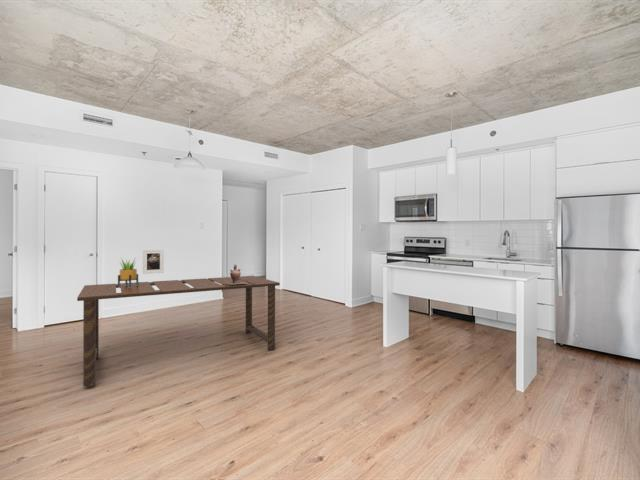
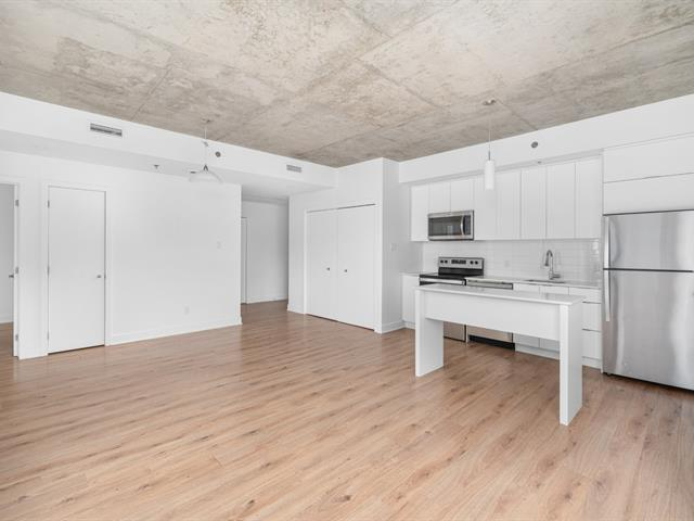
- ceramic jug (235, 274)
- potted plant (128, 271)
- dining table (185, 292)
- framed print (153, 261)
